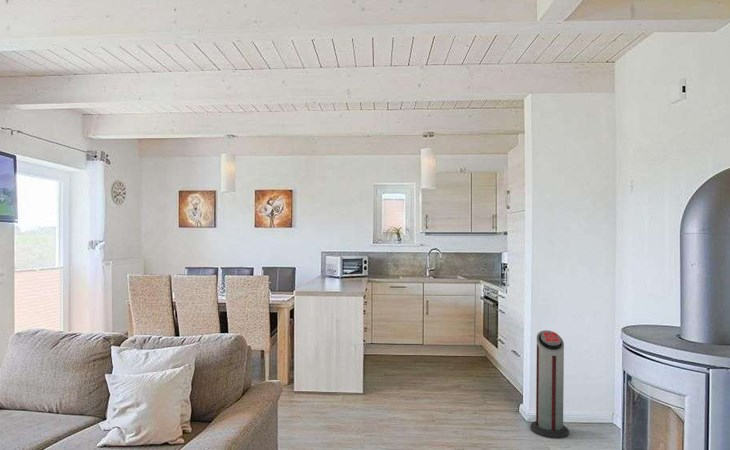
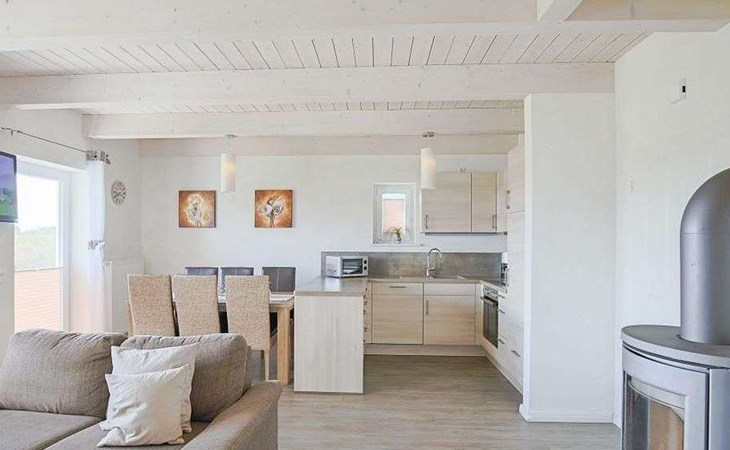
- air purifier (549, 381)
